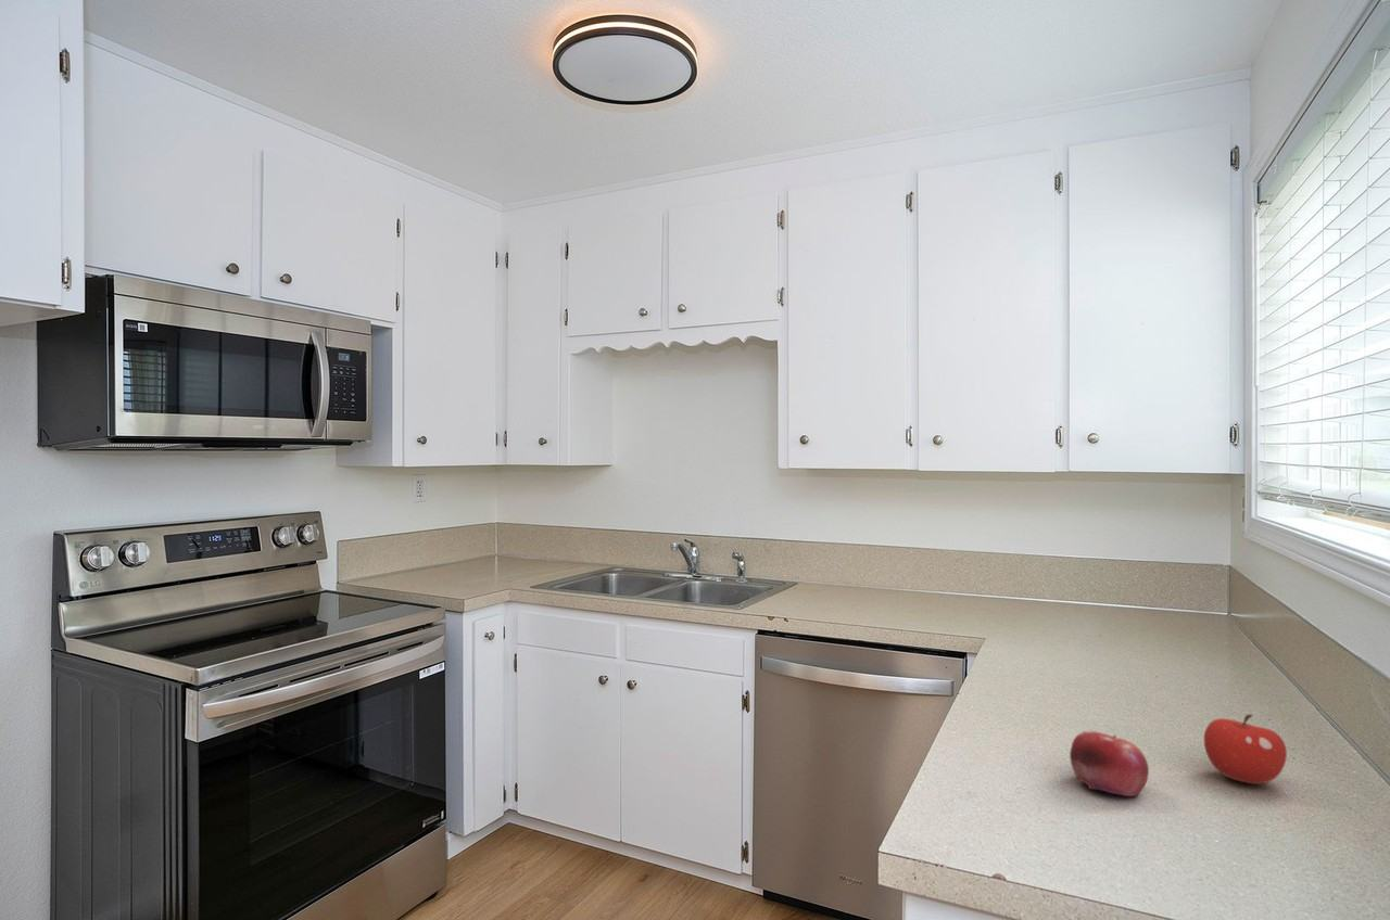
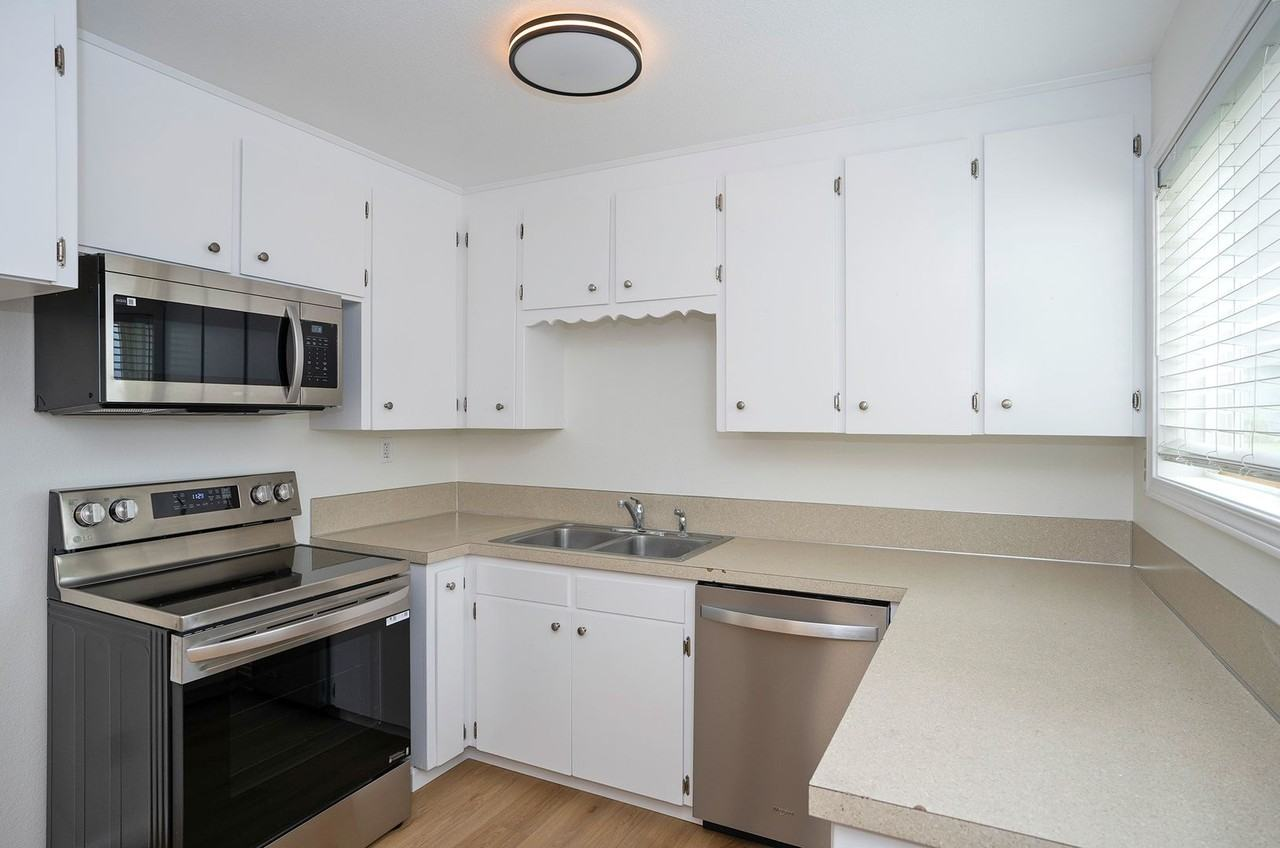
- fruit (1105, 759)
- fruit (1243, 746)
